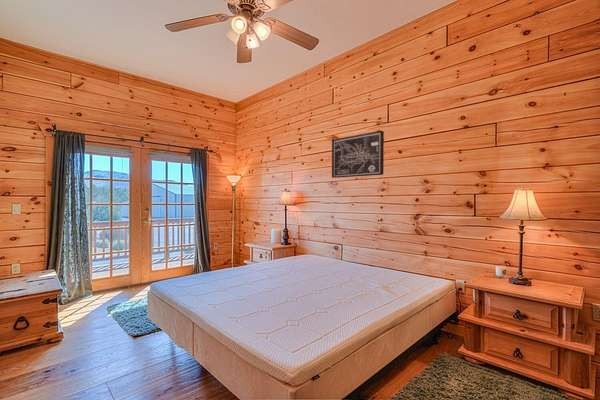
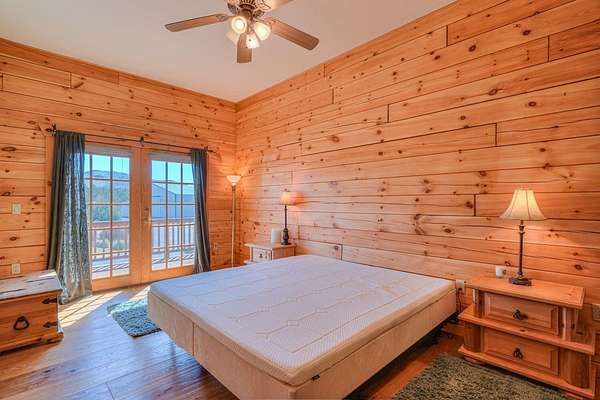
- wall art (356, 156)
